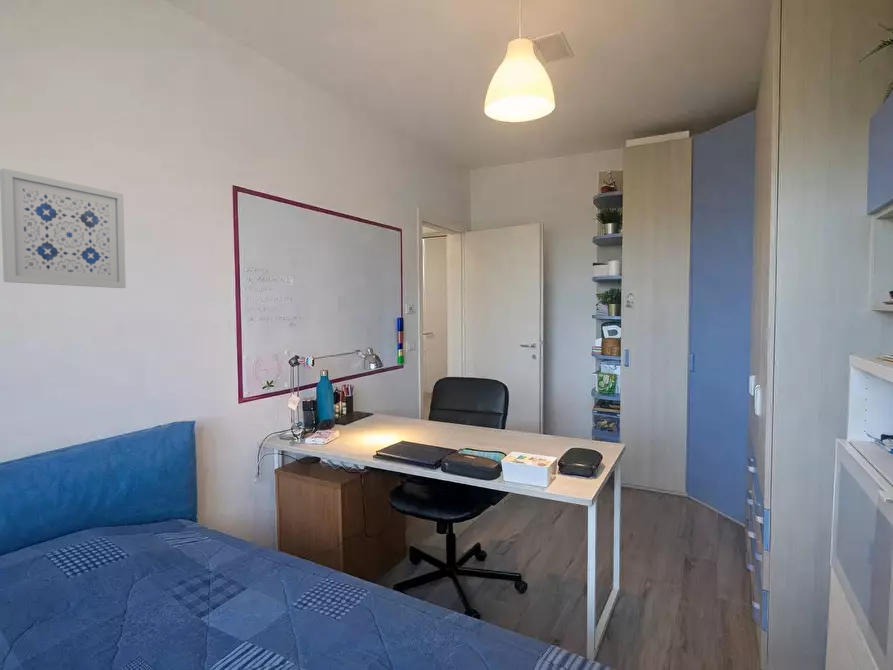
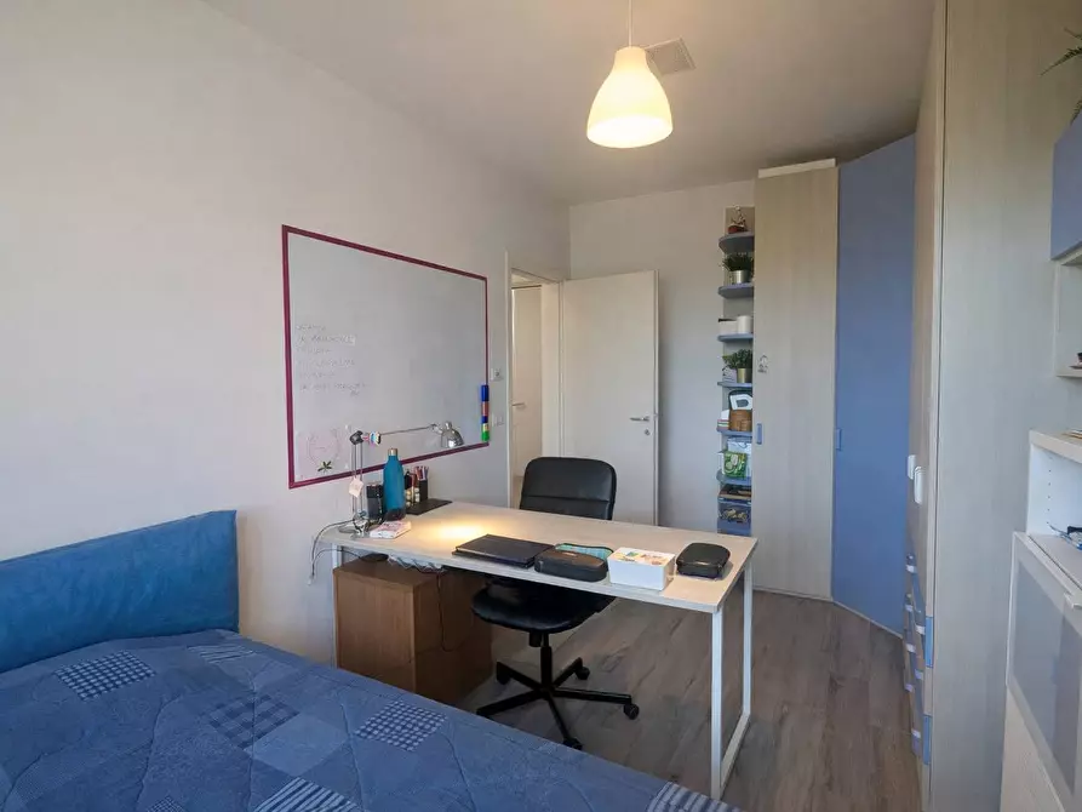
- wall art (68, 234)
